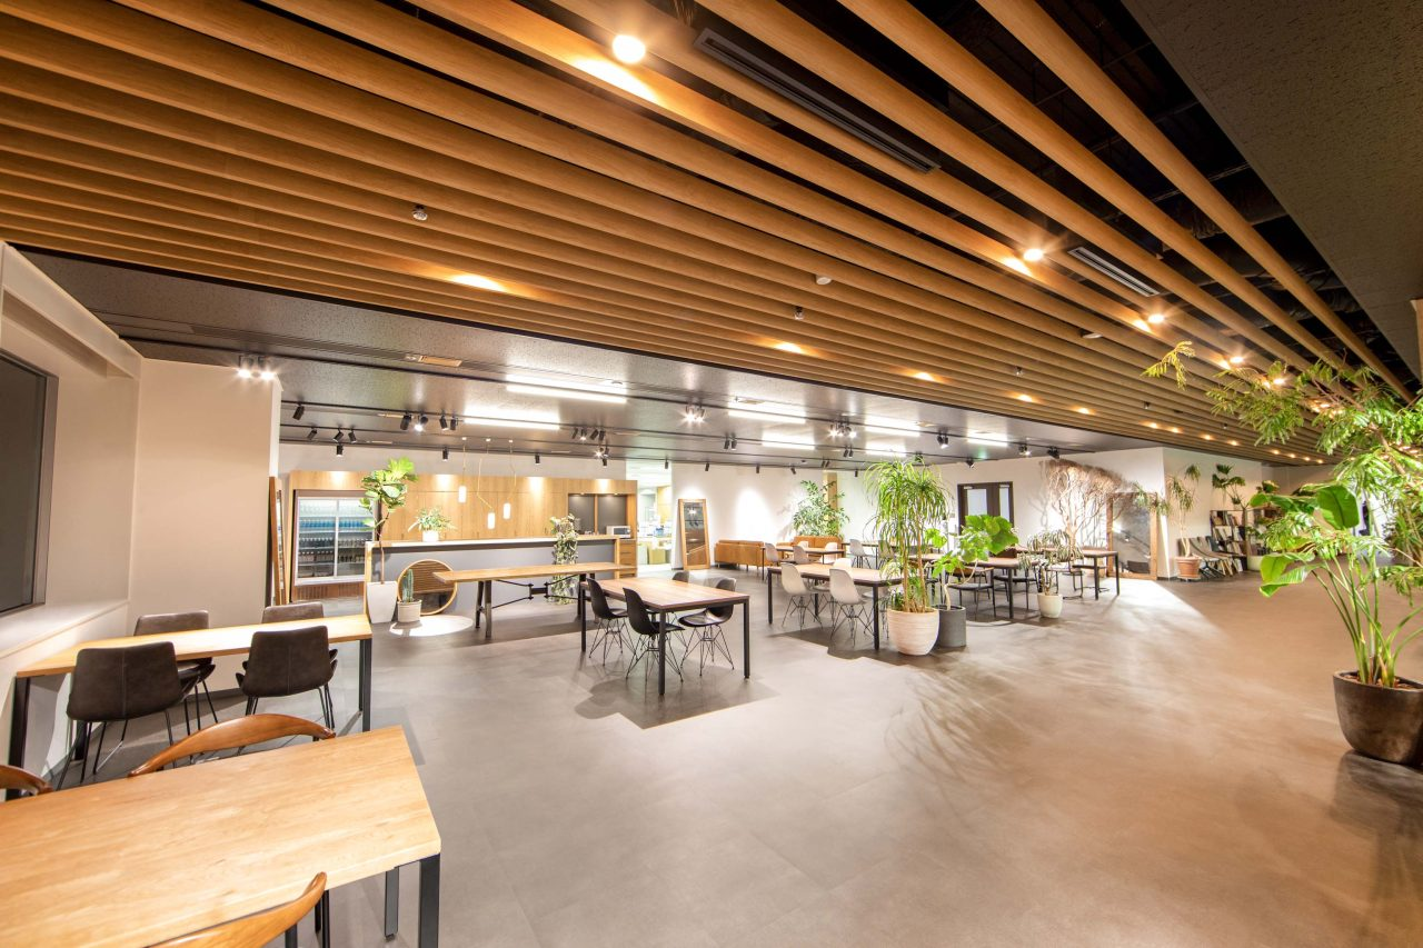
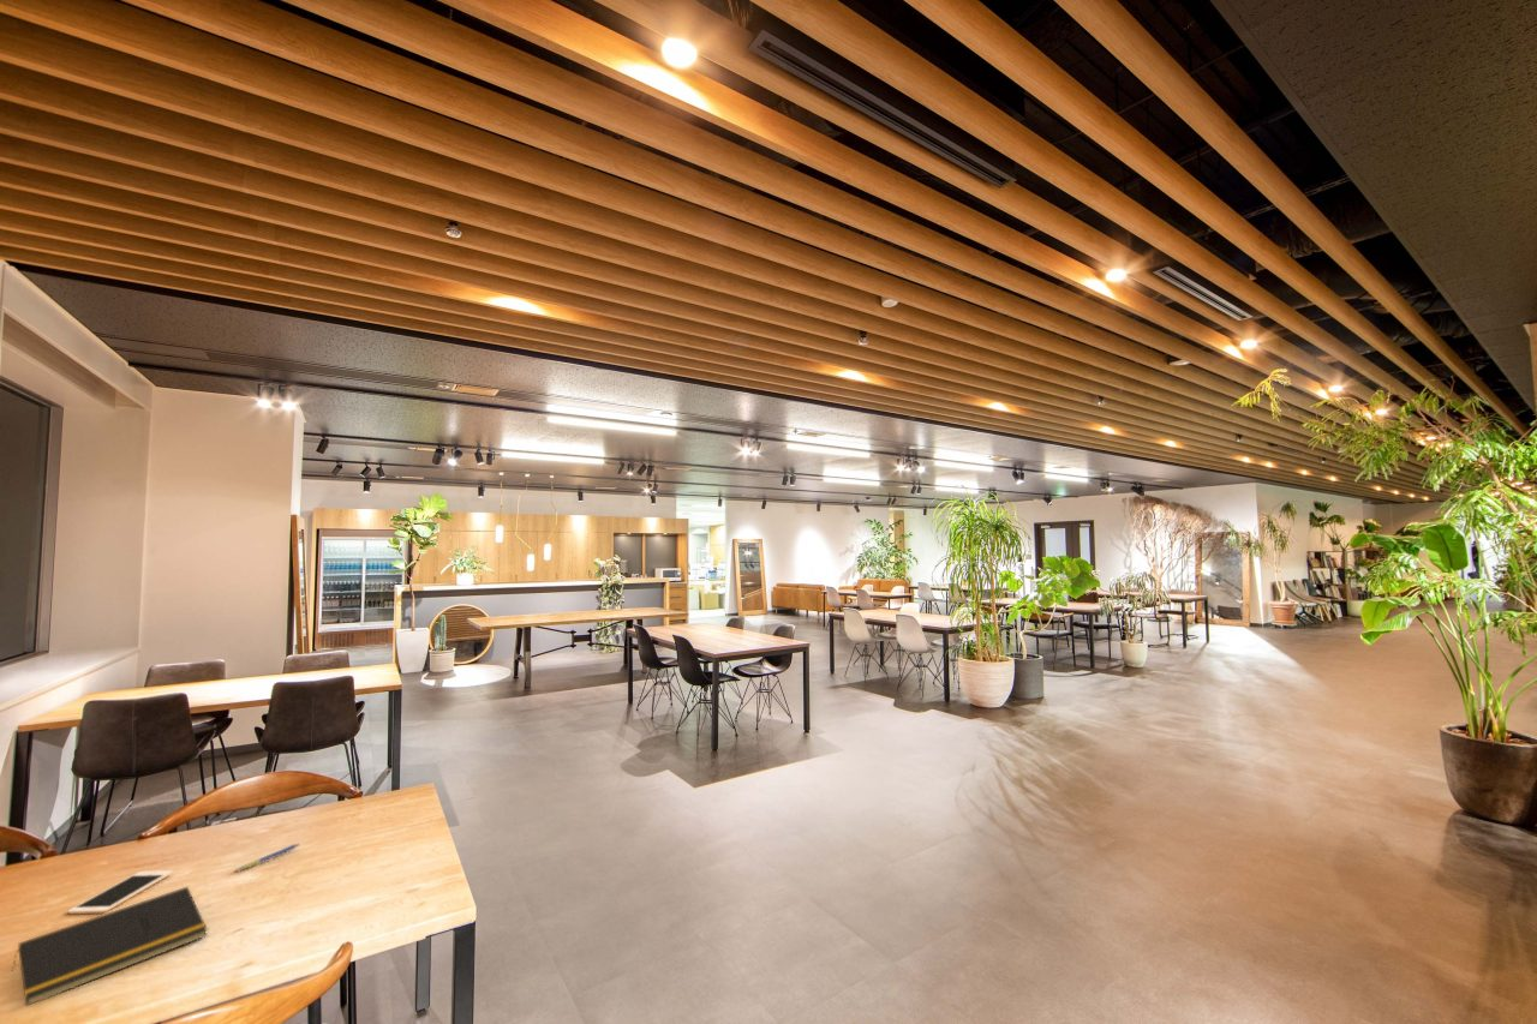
+ cell phone (122, 891)
+ pen (267, 857)
+ notepad (116, 939)
